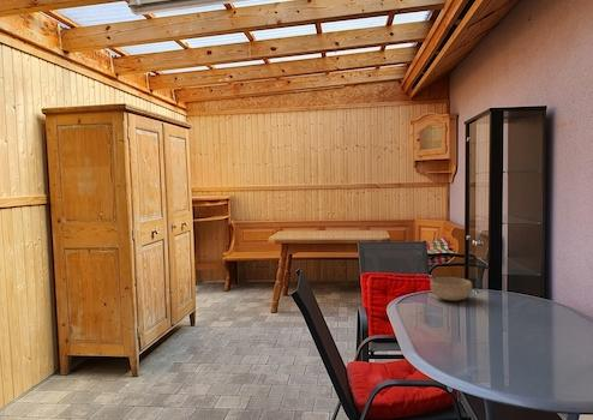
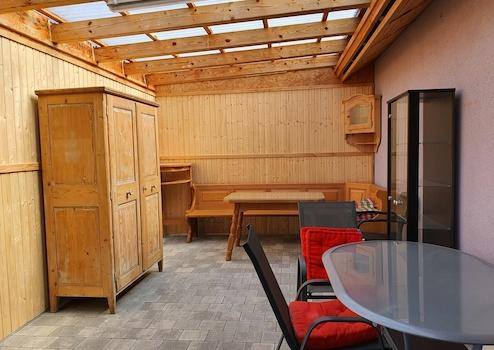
- bowl (450, 289)
